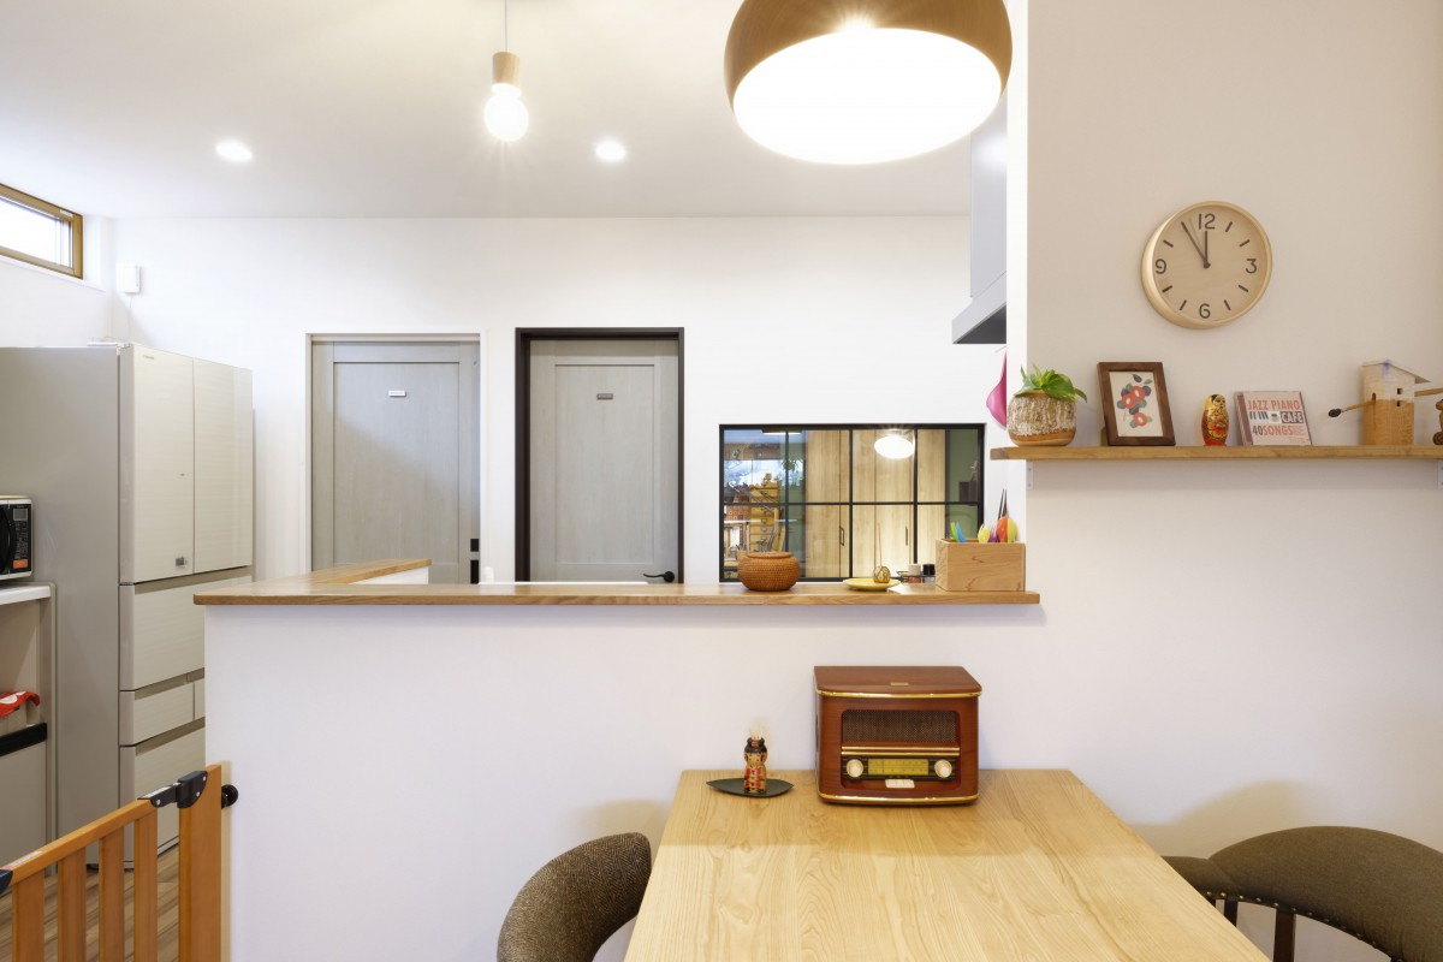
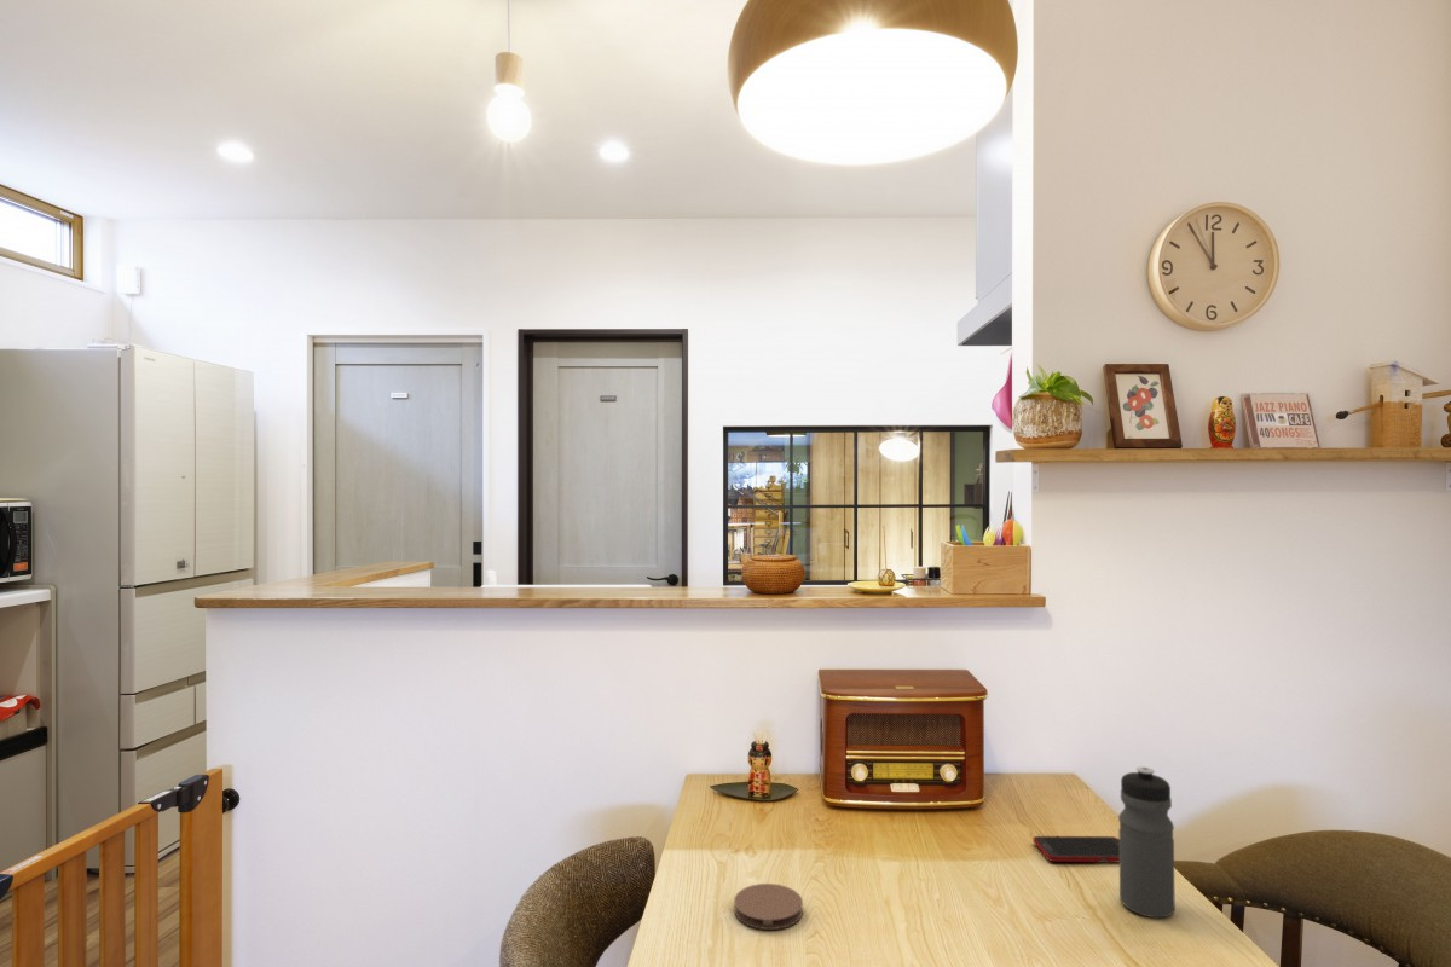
+ water bottle (1145, 836)
+ coaster (768, 905)
+ cell phone (1083, 849)
